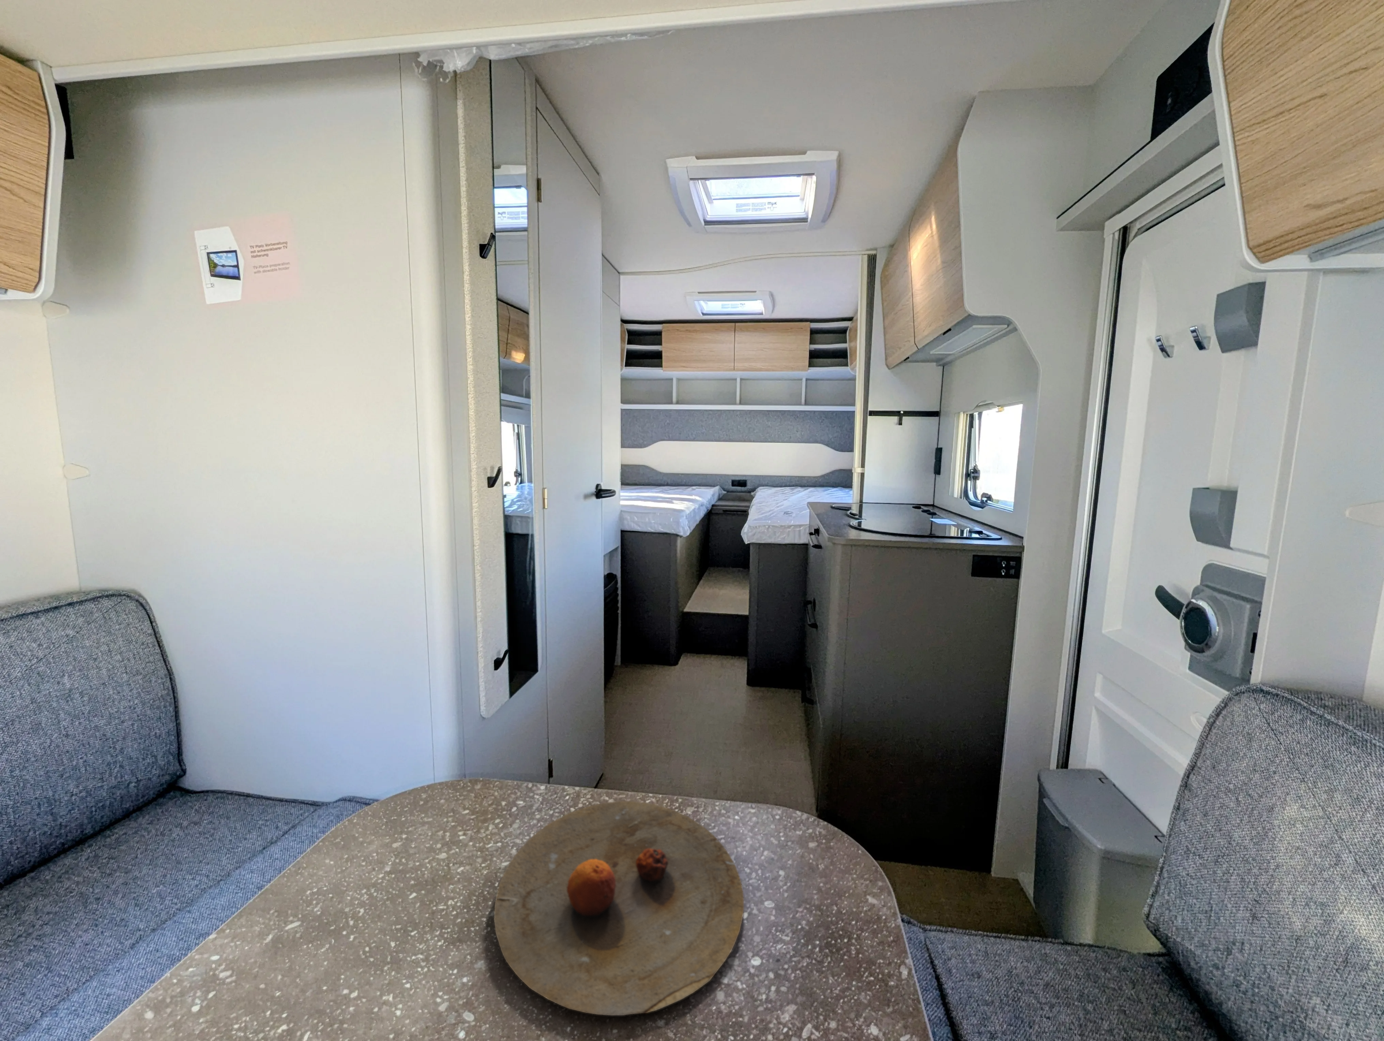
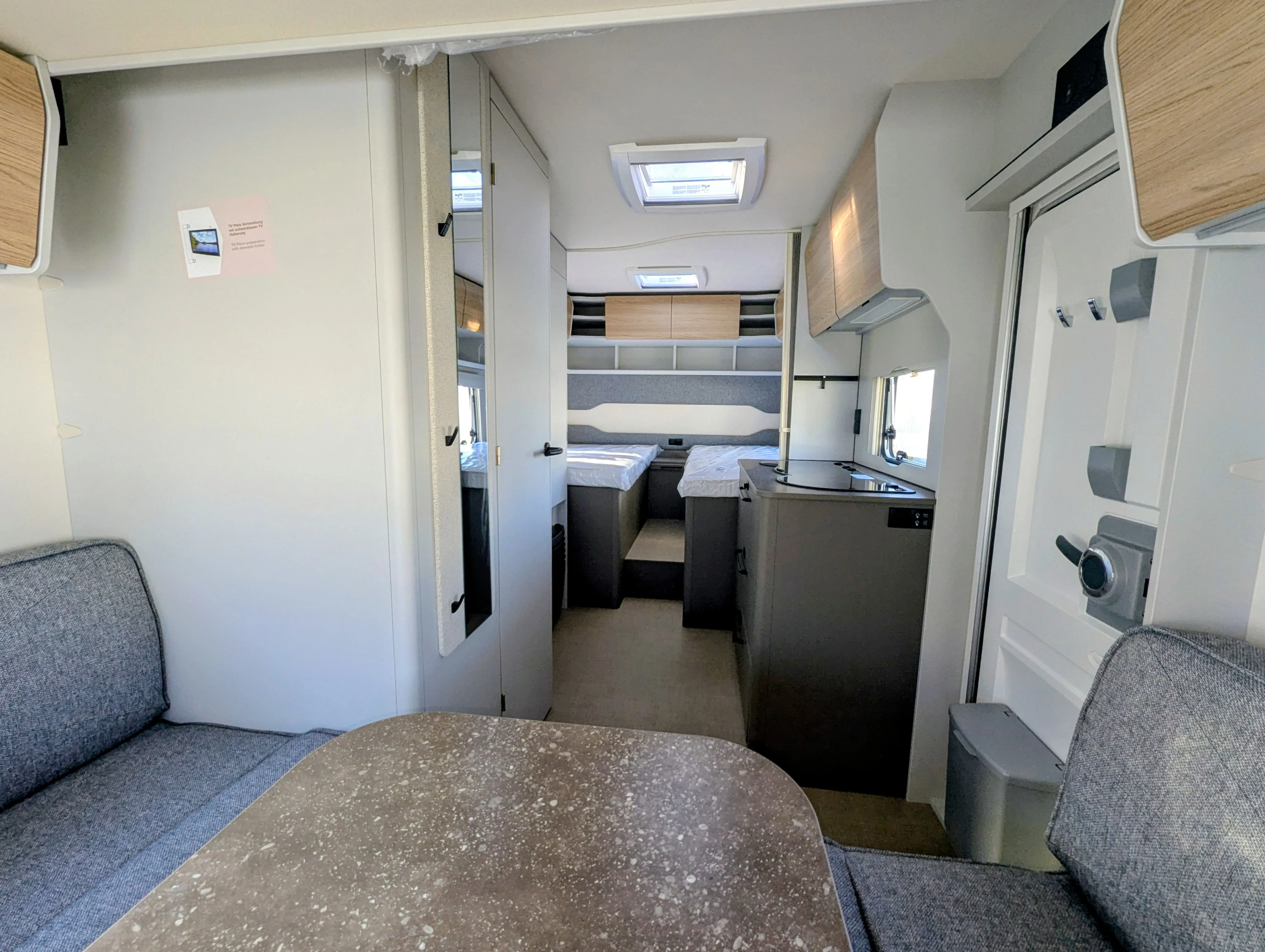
- plate (621, 877)
